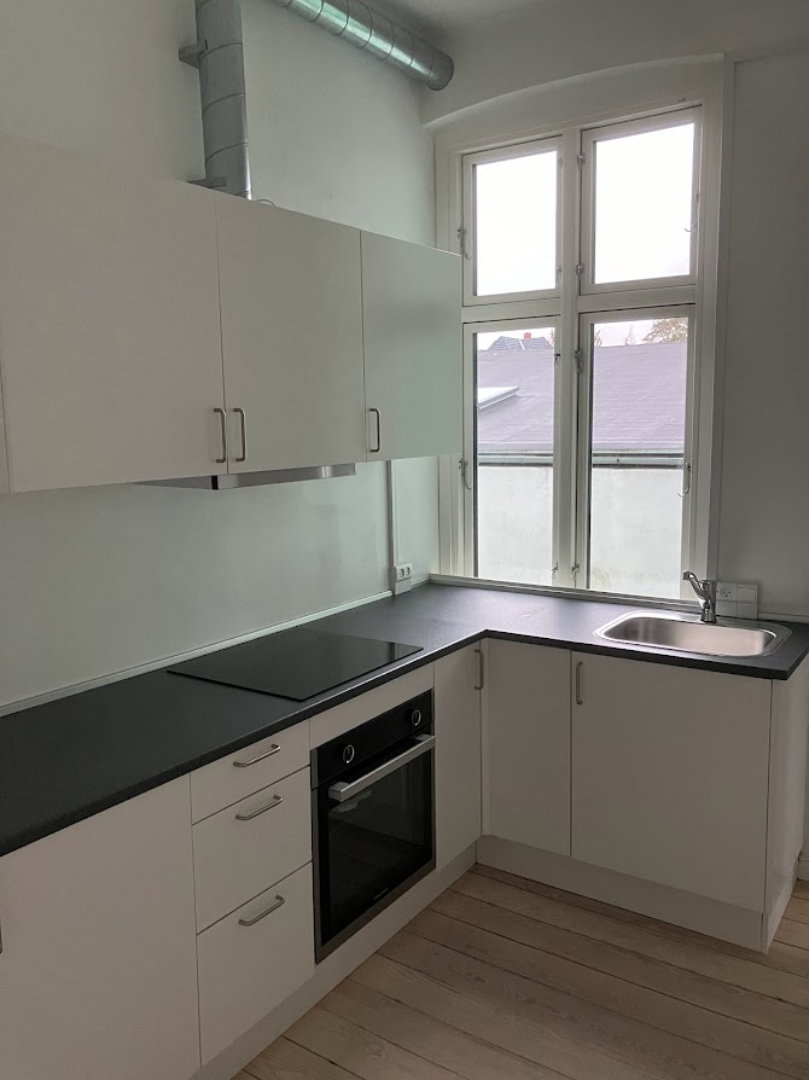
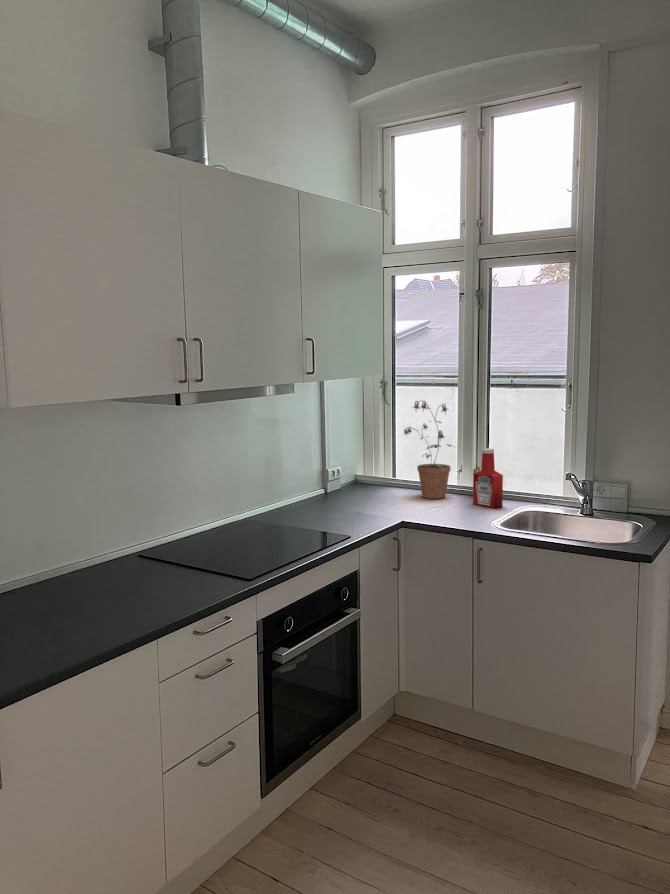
+ soap bottle (487, 477)
+ potted plant (431, 447)
